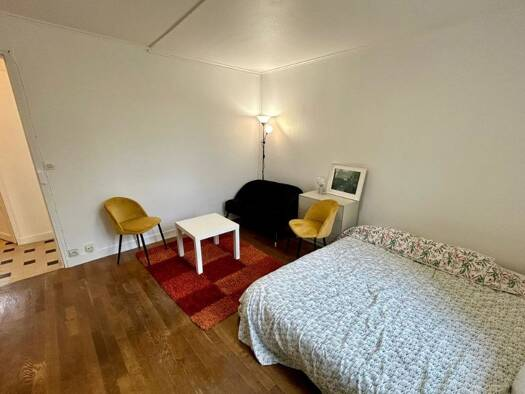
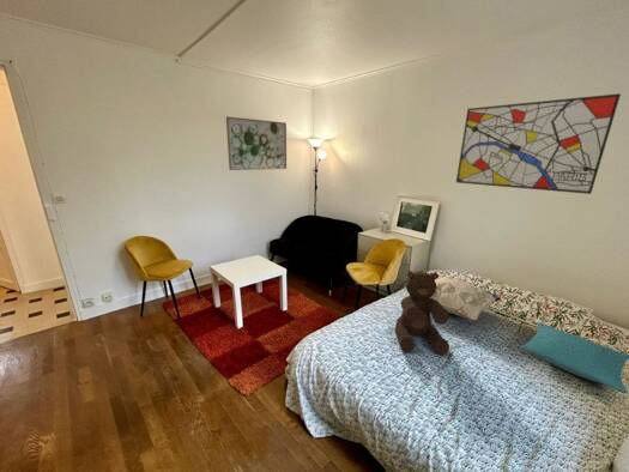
+ wall art (522, 146)
+ pillow (574, 352)
+ wall art (259, 145)
+ teddy bear (422, 308)
+ decorative pillow (454, 295)
